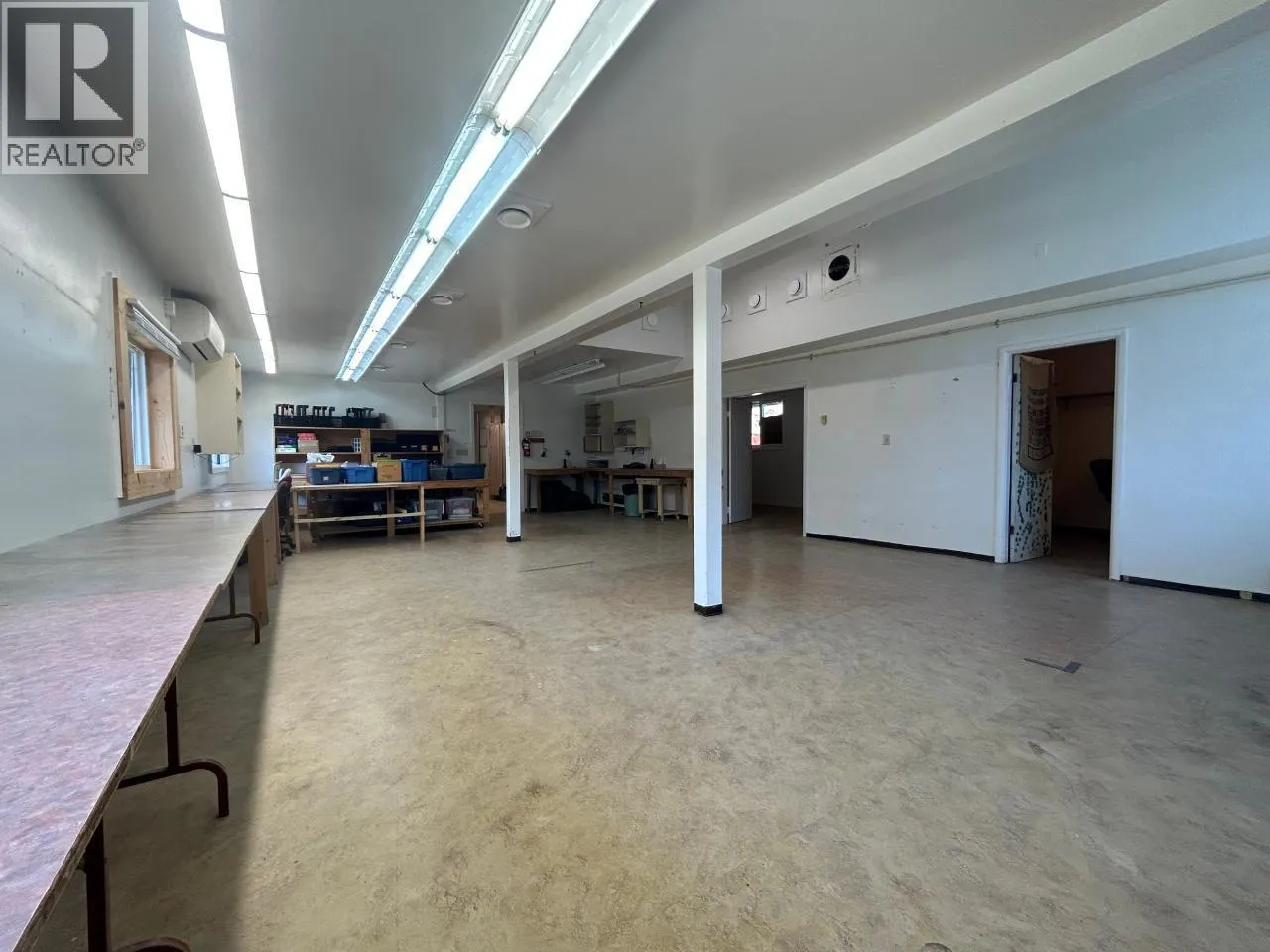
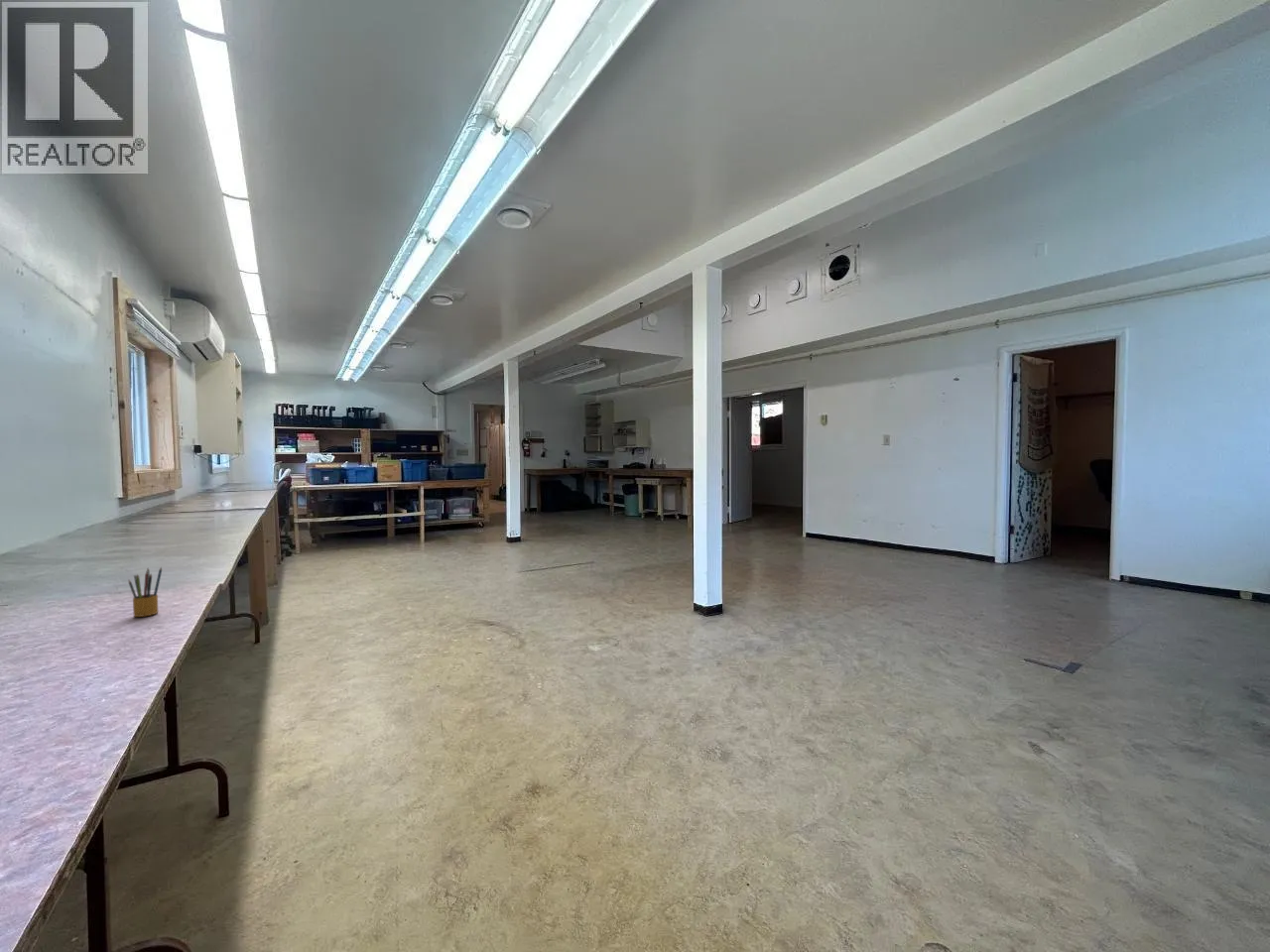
+ pencil box (146, 591)
